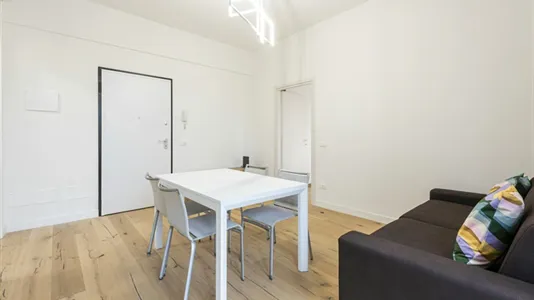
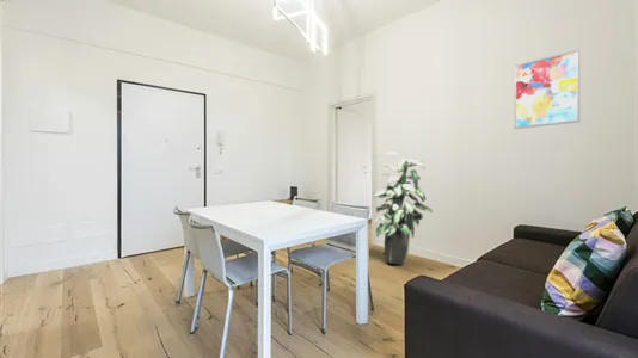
+ wall art (545, 92)
+ indoor plant (398, 206)
